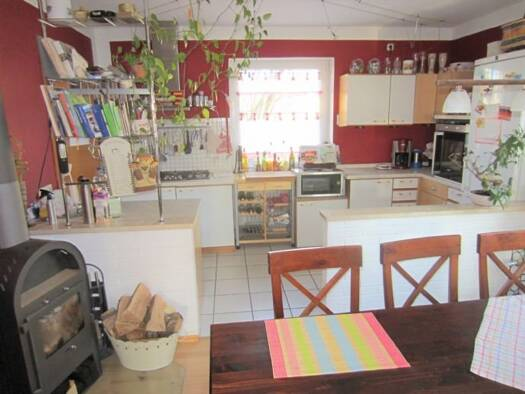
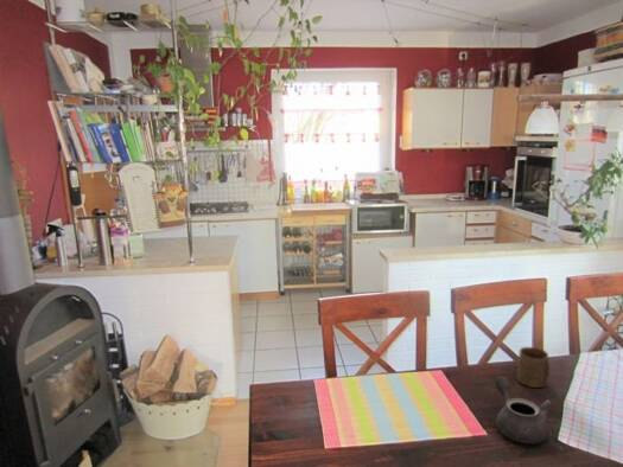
+ cup (533, 366)
+ teapot (517, 407)
